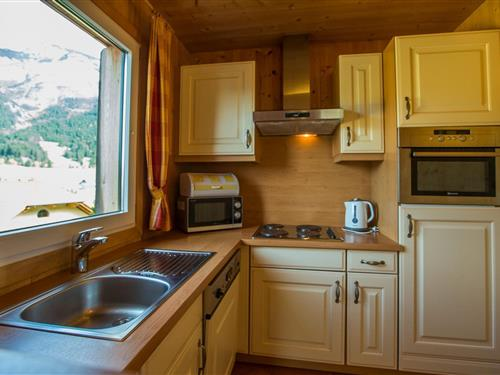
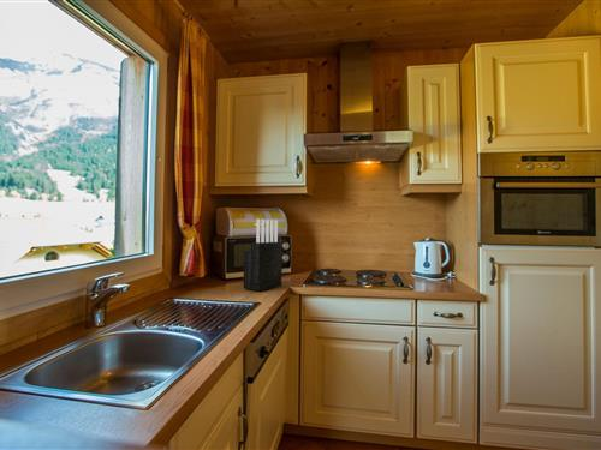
+ knife block (261, 253)
